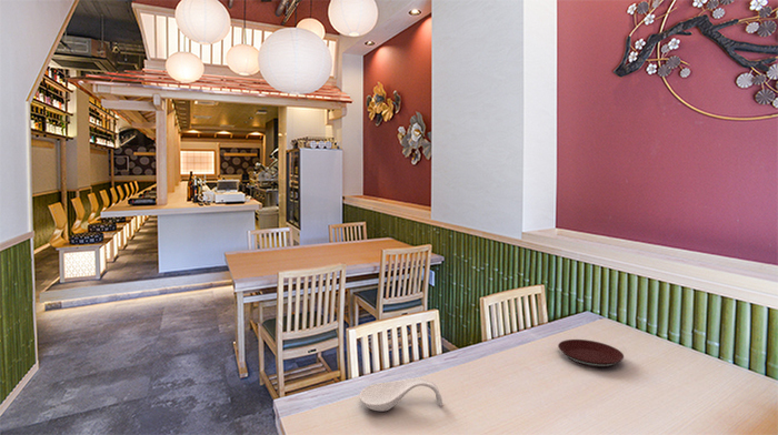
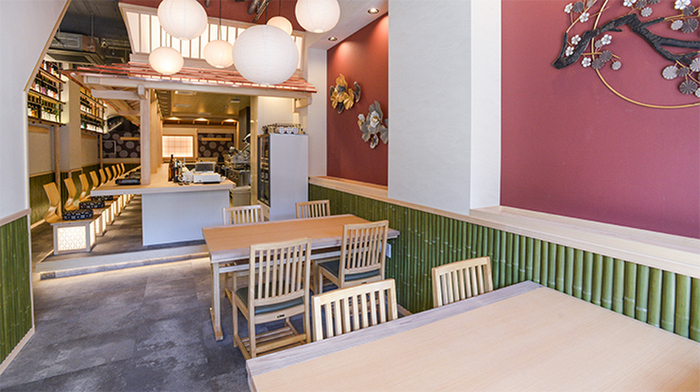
- spoon rest (400, 392)
- plate (589, 354)
